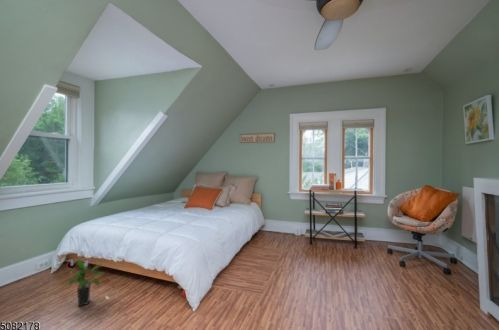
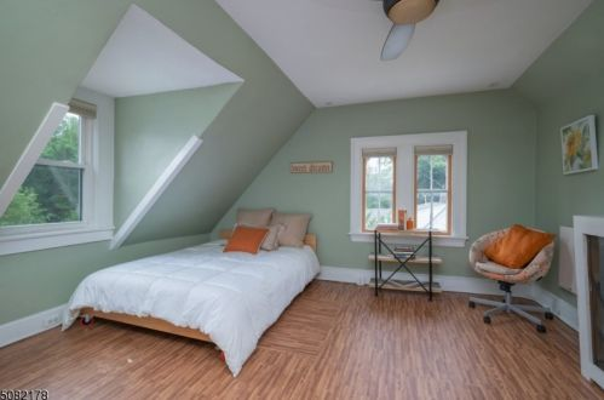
- potted plant (84, 282)
